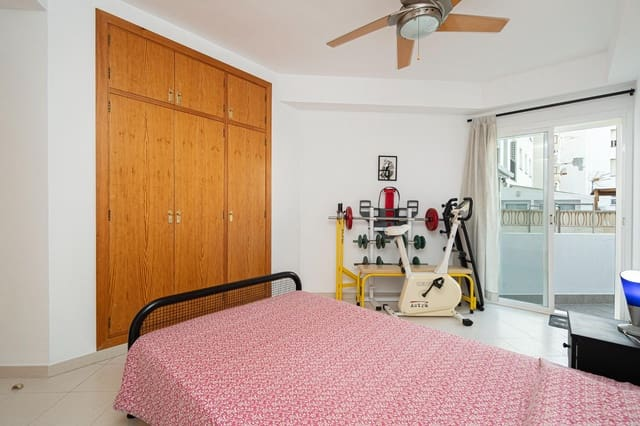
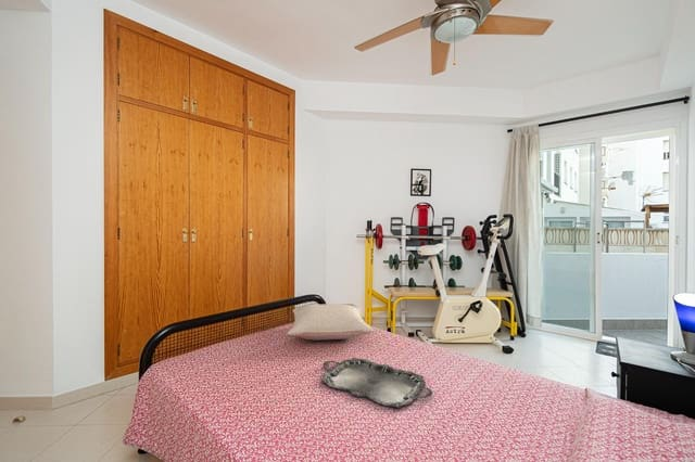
+ serving tray (372, 378)
+ pillow (328, 320)
